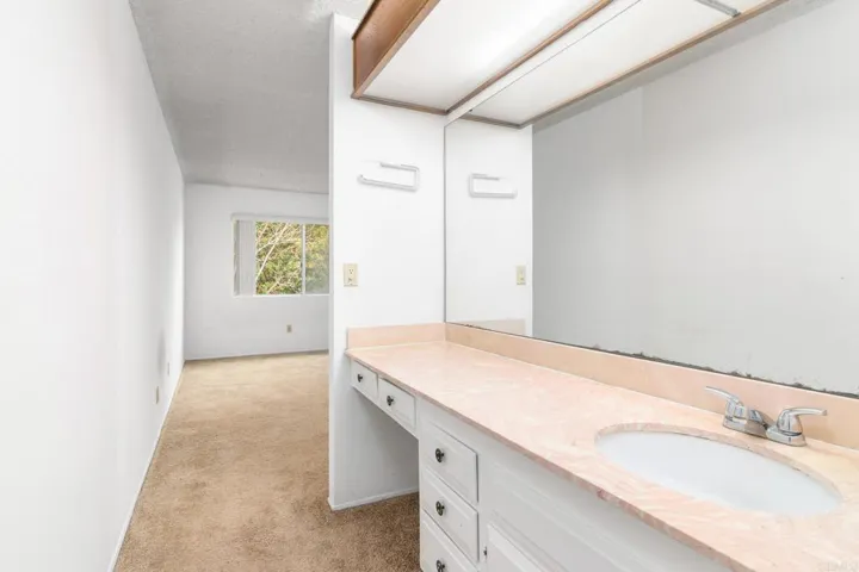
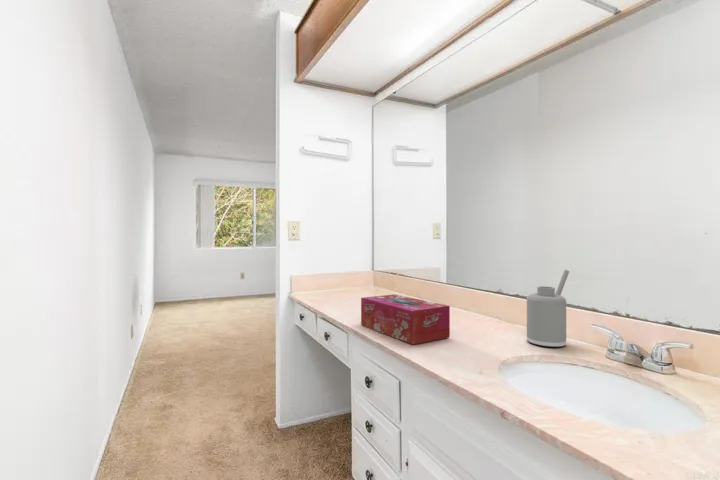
+ tissue box (402, 316)
+ soap dispenser (550, 306)
